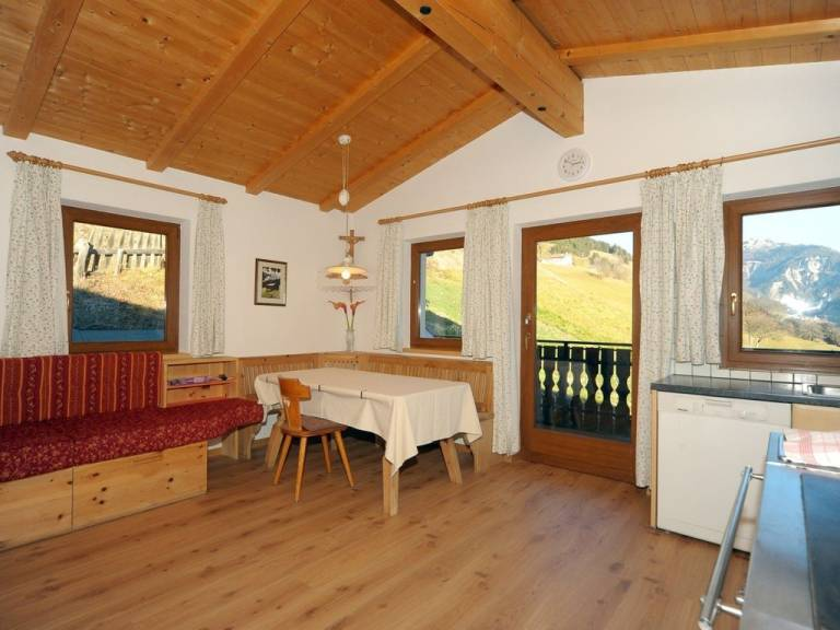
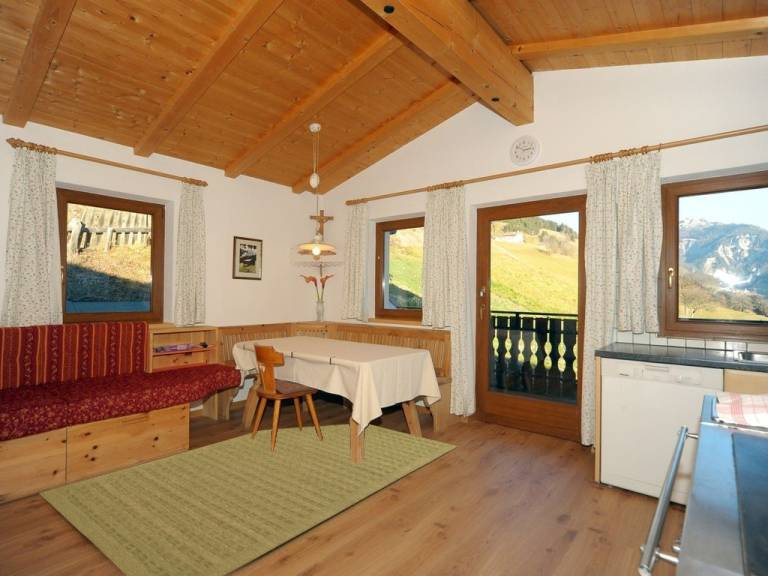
+ rug (278, 466)
